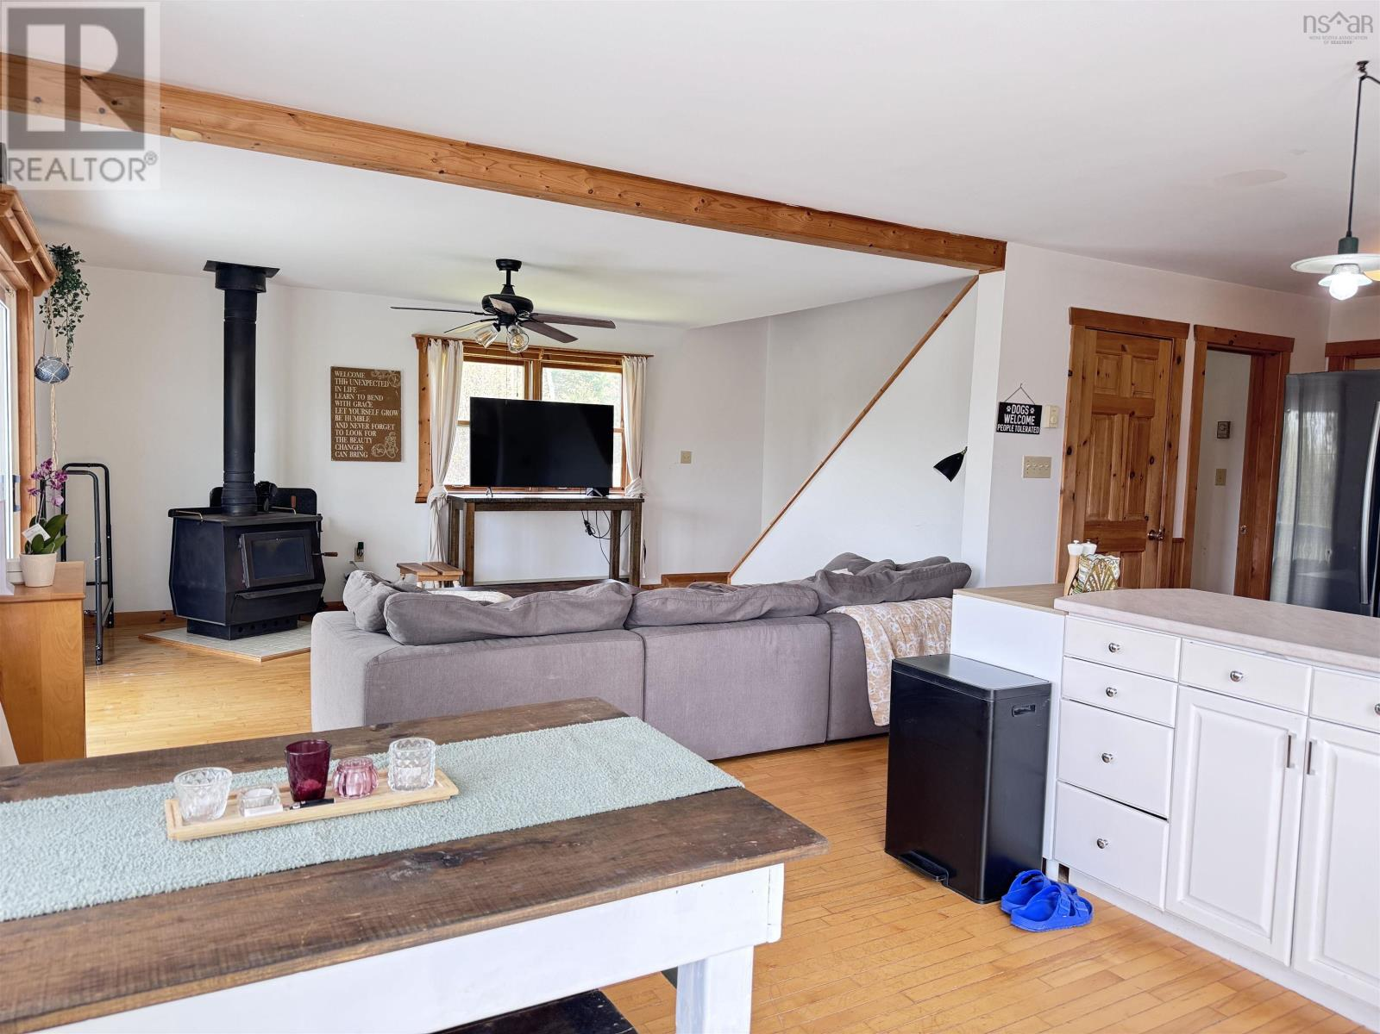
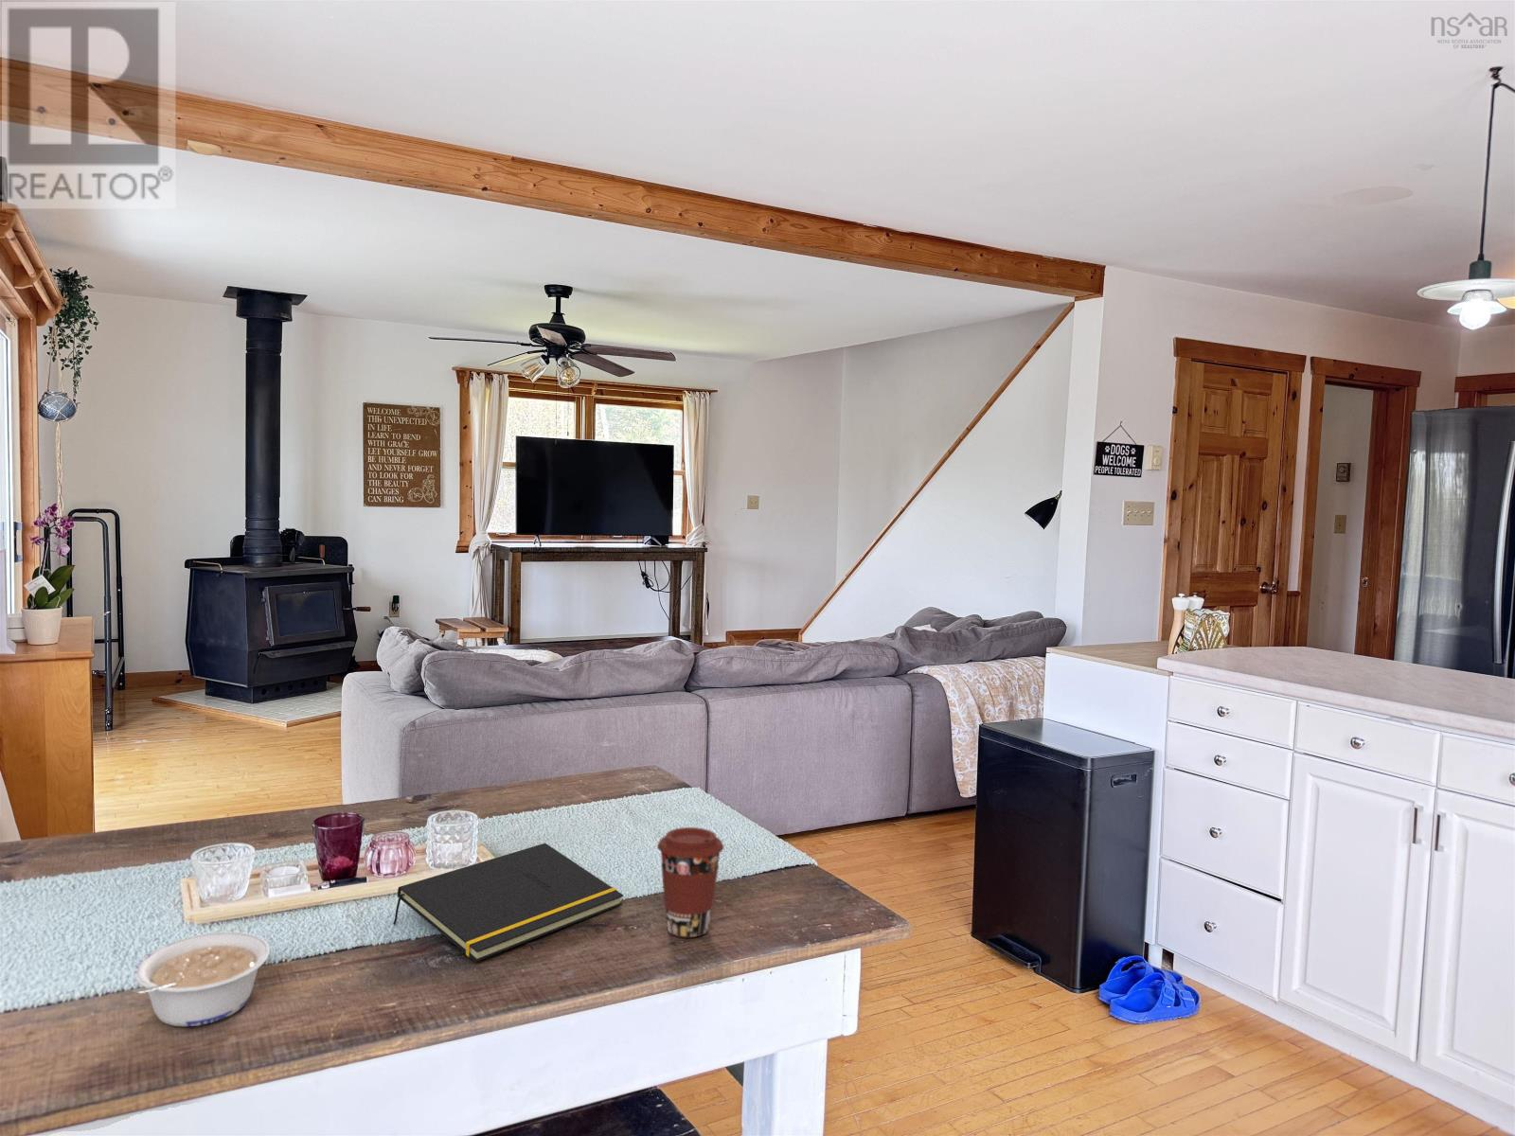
+ legume (203, 978)
+ coffee cup (690, 882)
+ notepad (513, 895)
